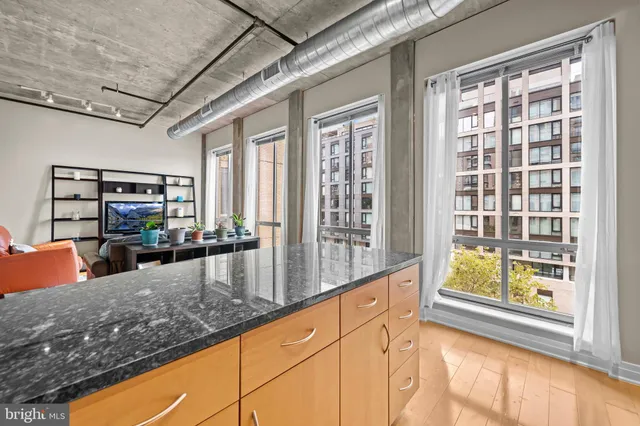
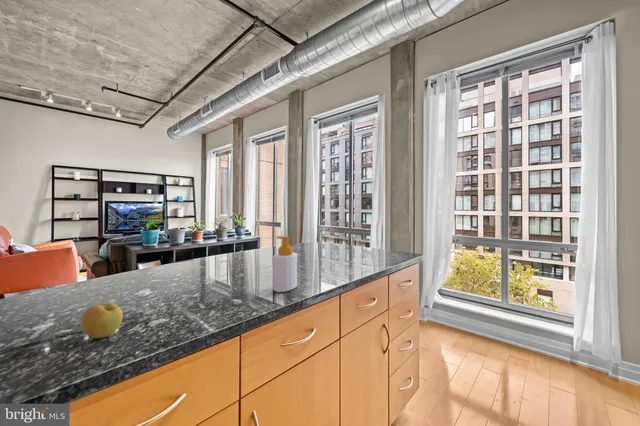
+ apple (103, 320)
+ soap bottle (285, 262)
